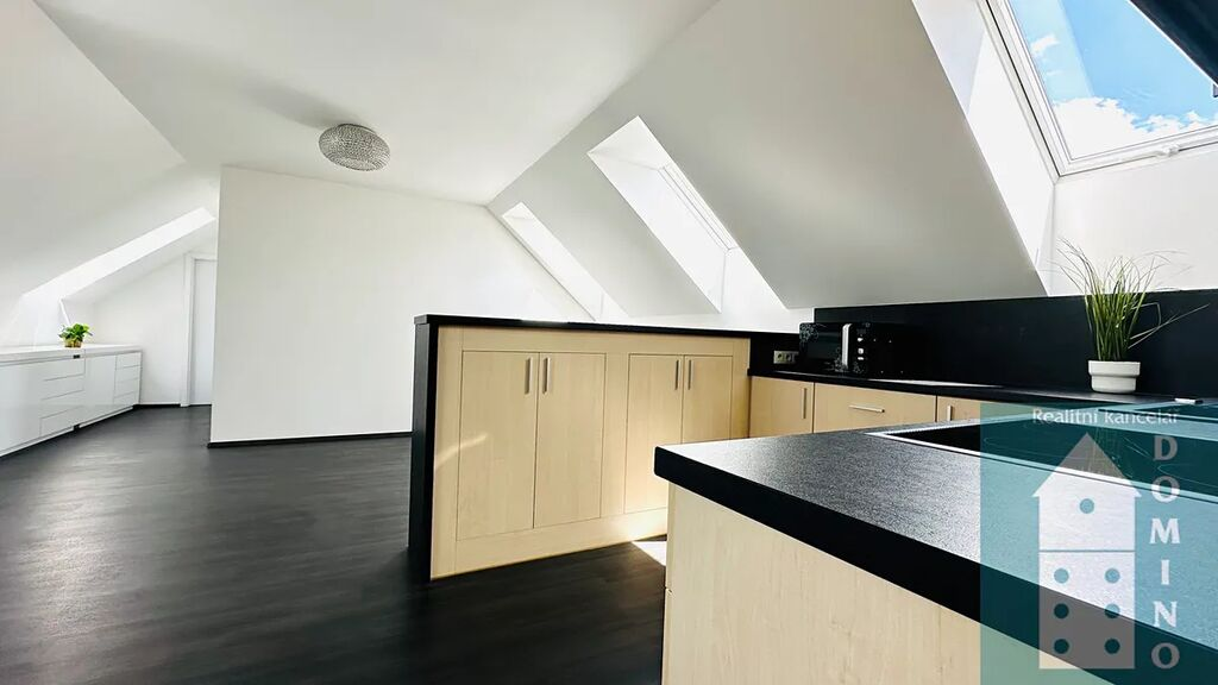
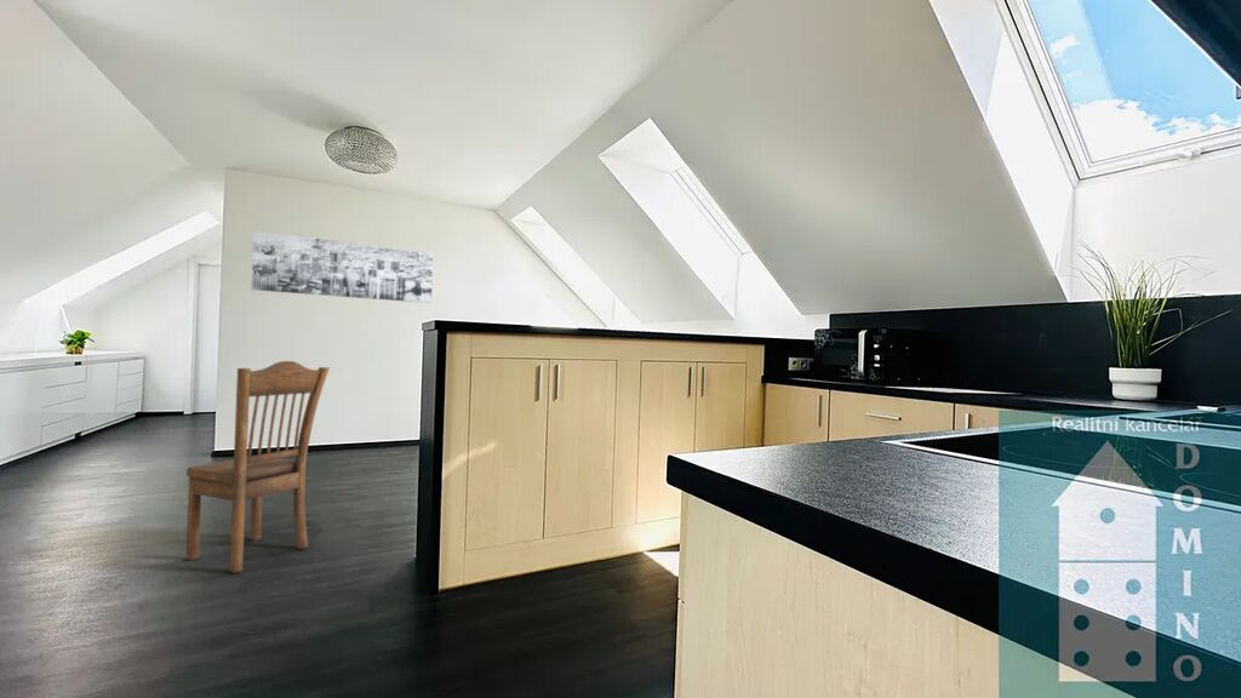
+ wall art (349, 269)
+ dining chair (253, 456)
